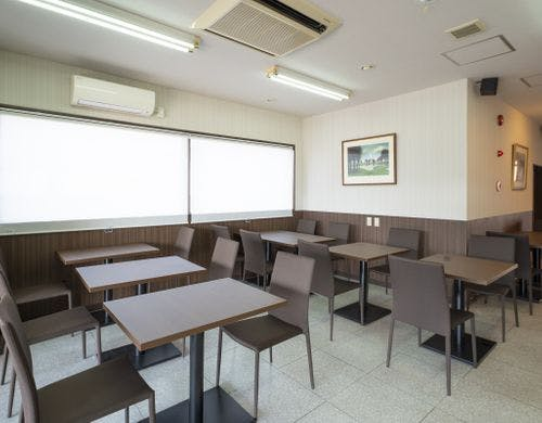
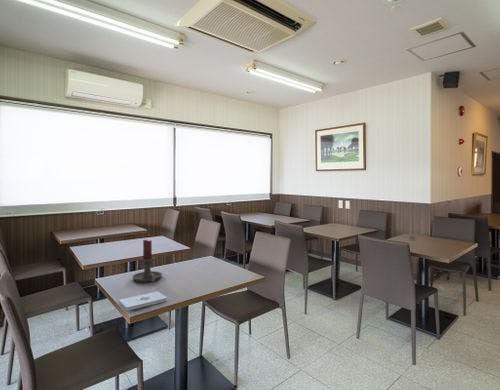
+ notepad (143, 300)
+ candle holder (148, 259)
